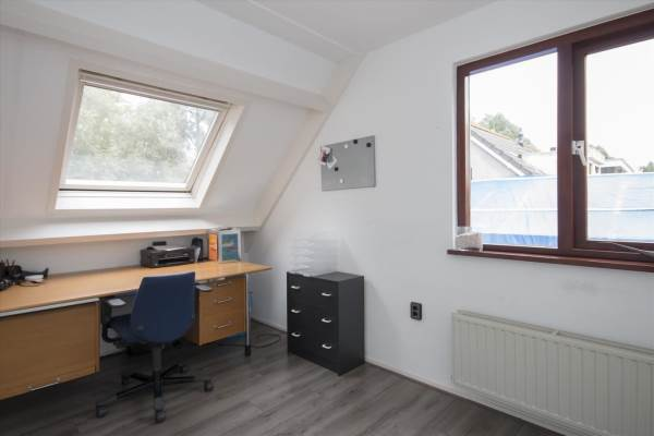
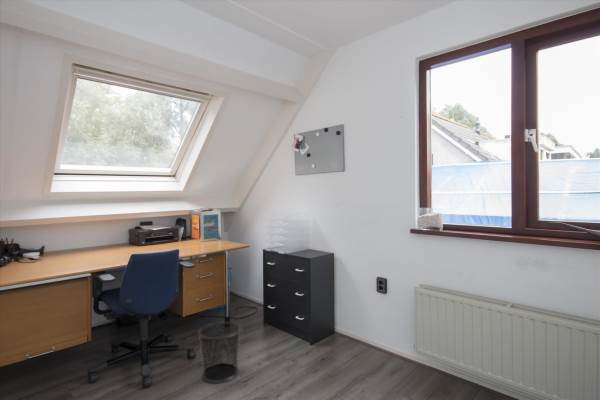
+ waste bin (220, 351)
